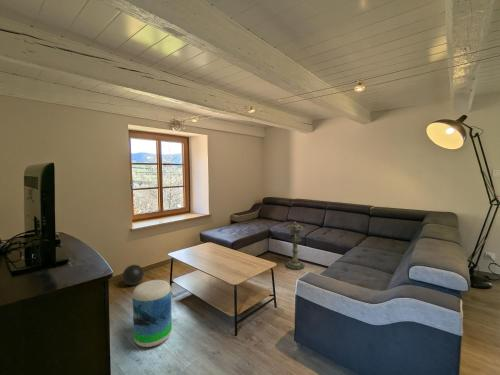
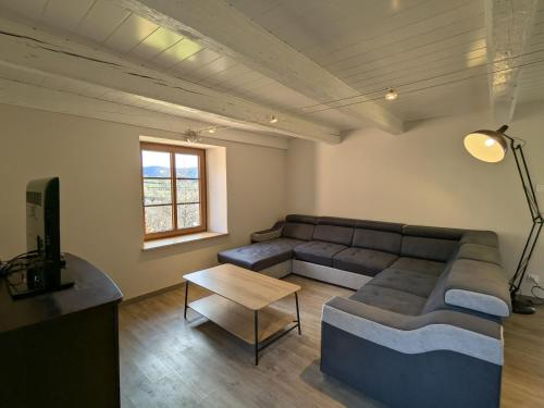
- stool (152, 311)
- lantern (295, 243)
- ball (133, 274)
